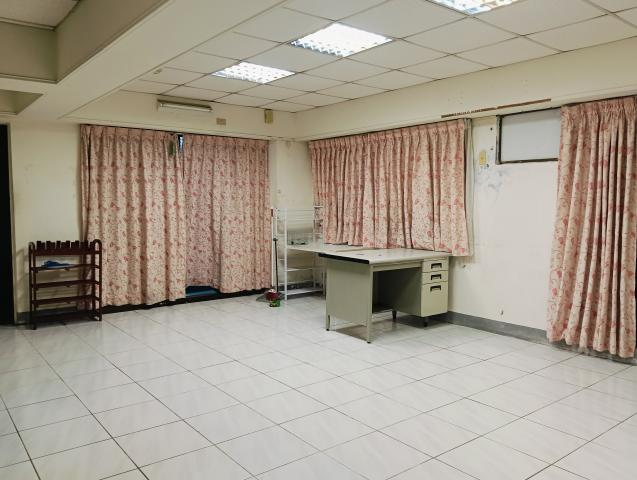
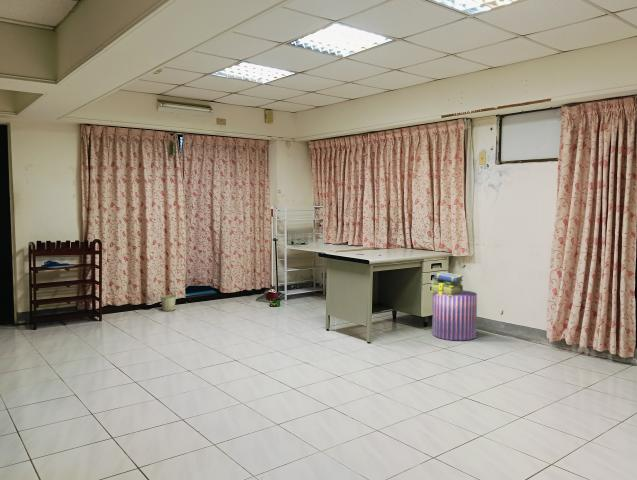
+ pouf (454, 313)
+ stack of books (447, 283)
+ bucket (168, 298)
